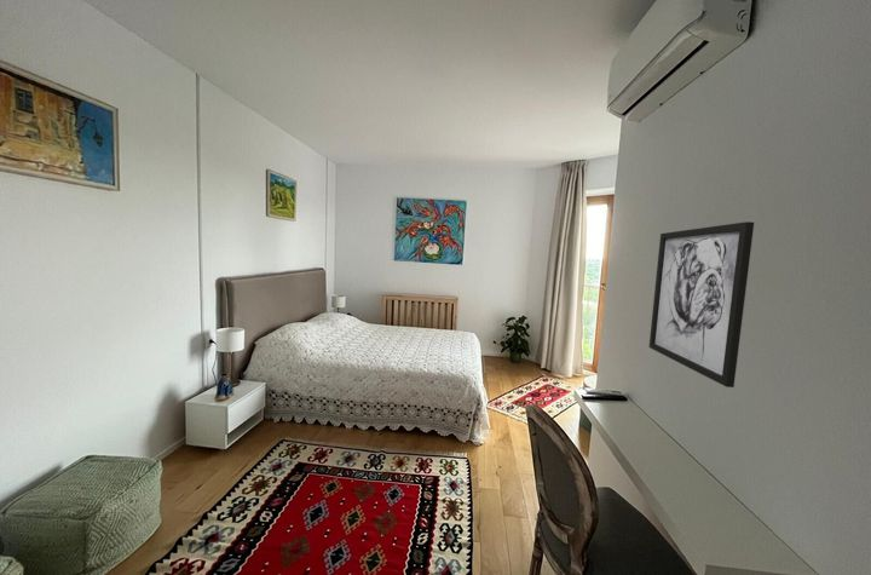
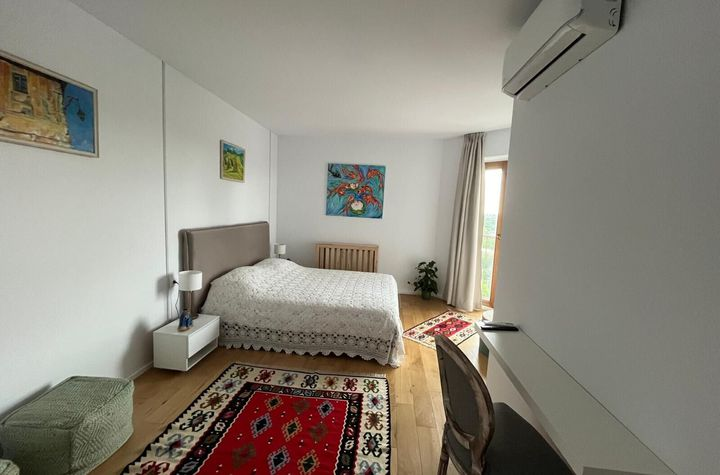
- wall art (691, 297)
